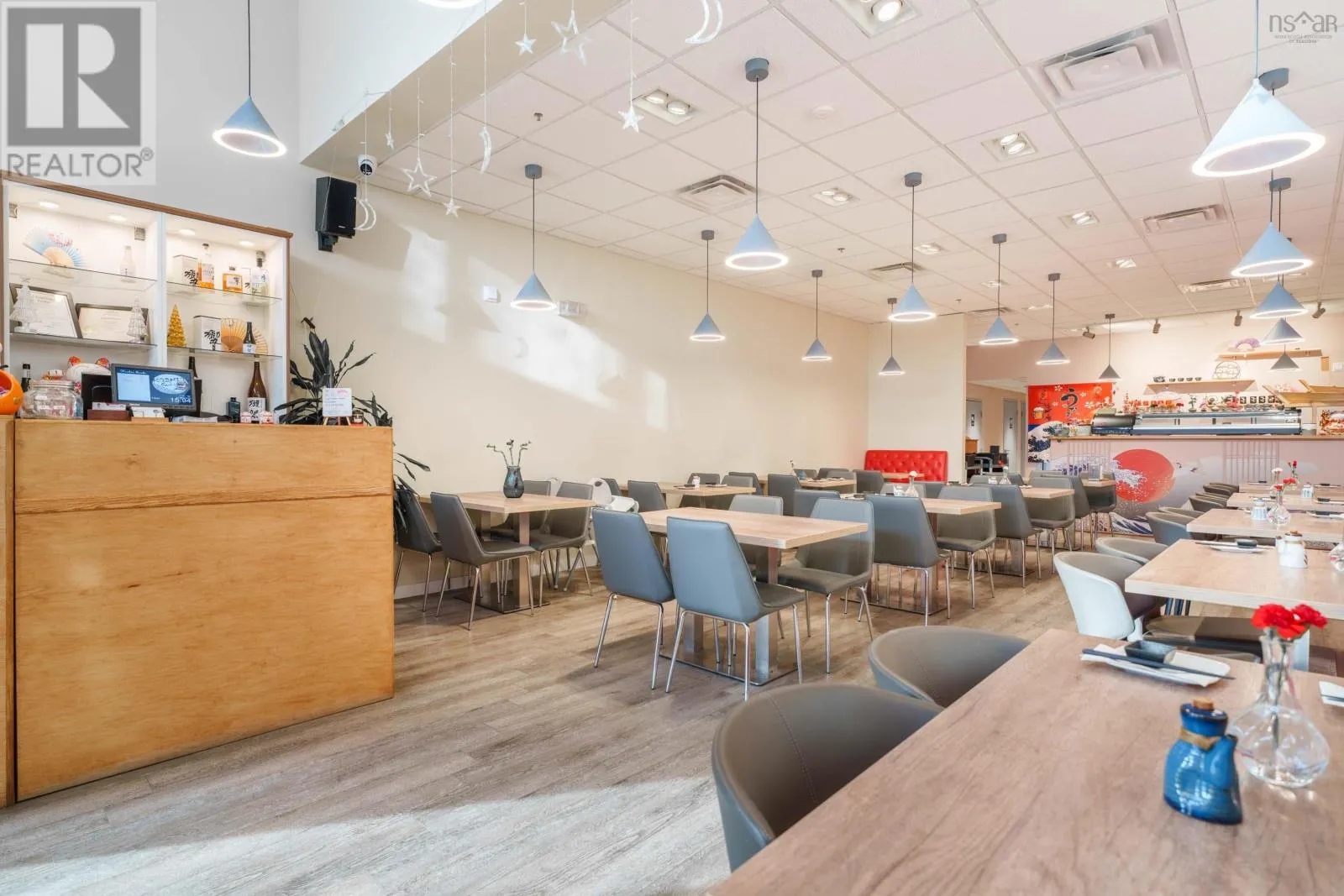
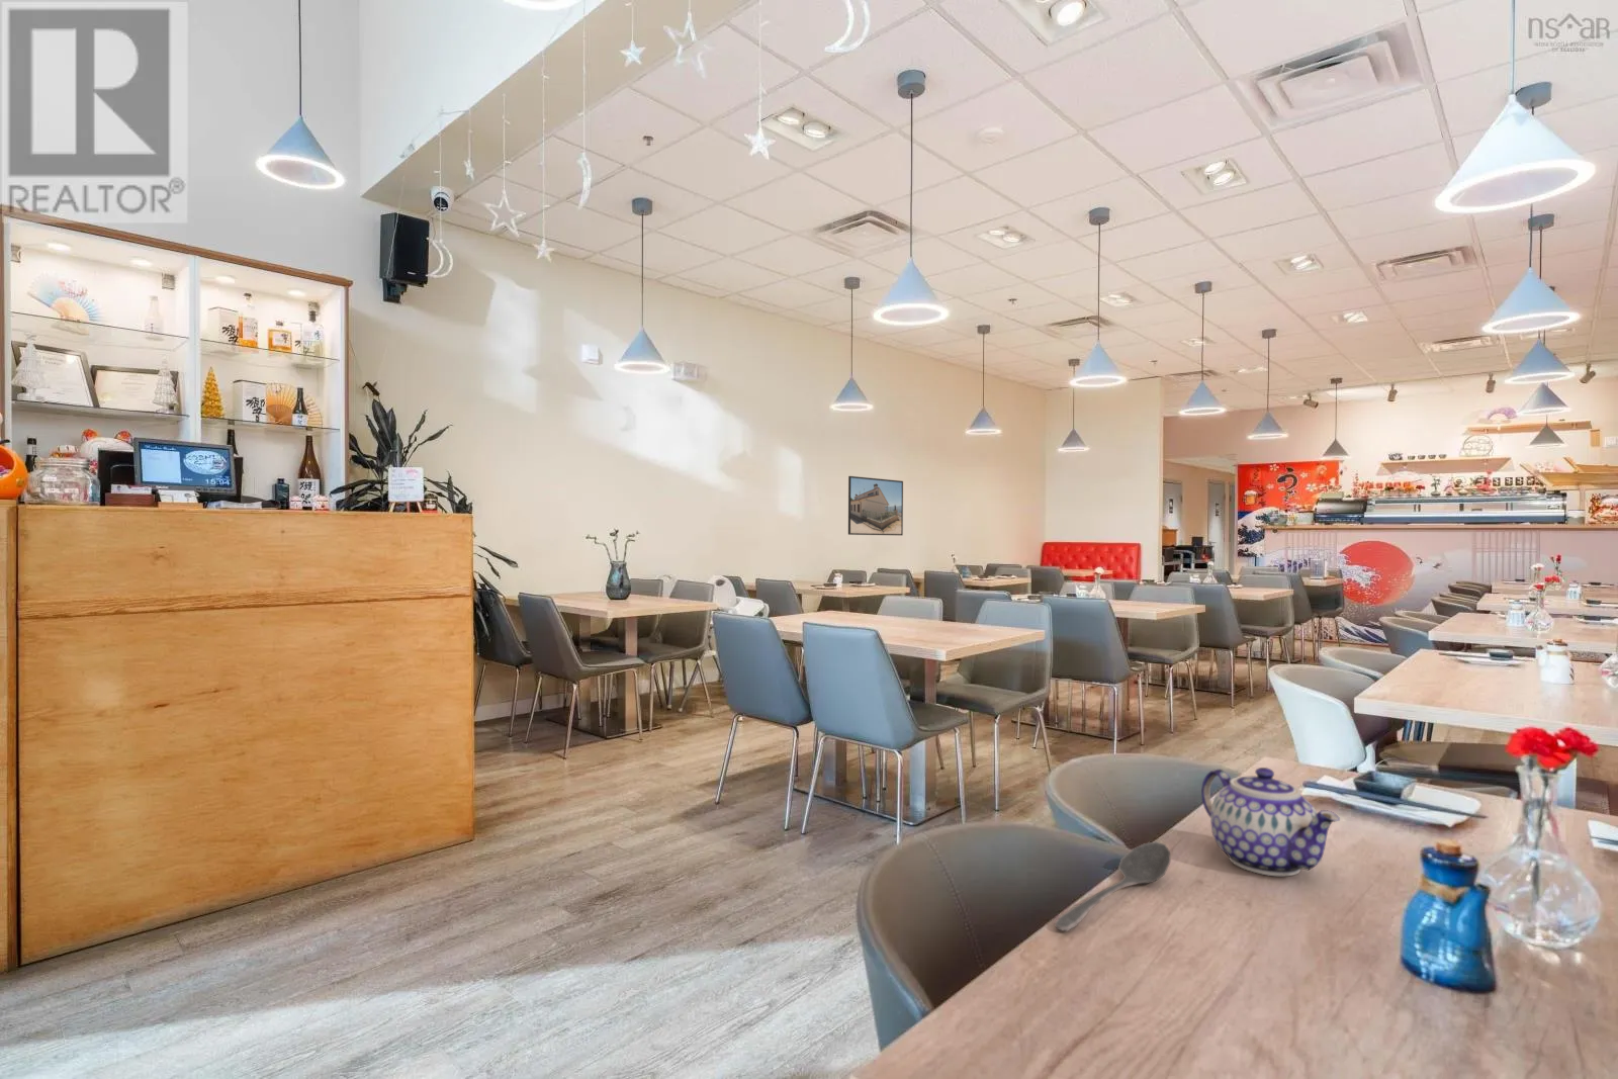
+ teapot (1264, 816)
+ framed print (875, 507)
+ stirrer (1115, 884)
